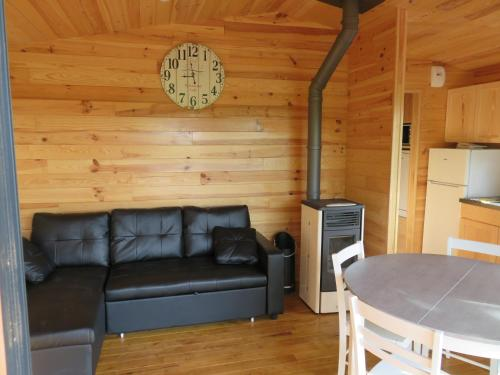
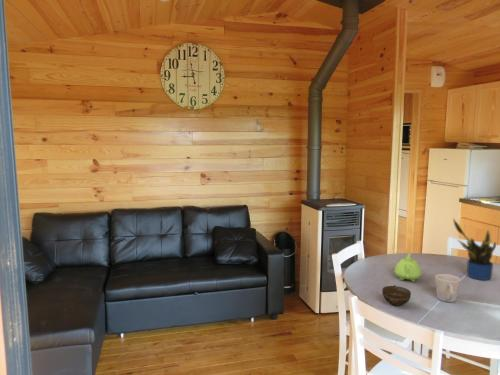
+ cup (395, 296)
+ teapot (408, 267)
+ mug (448, 290)
+ potted plant (474, 249)
